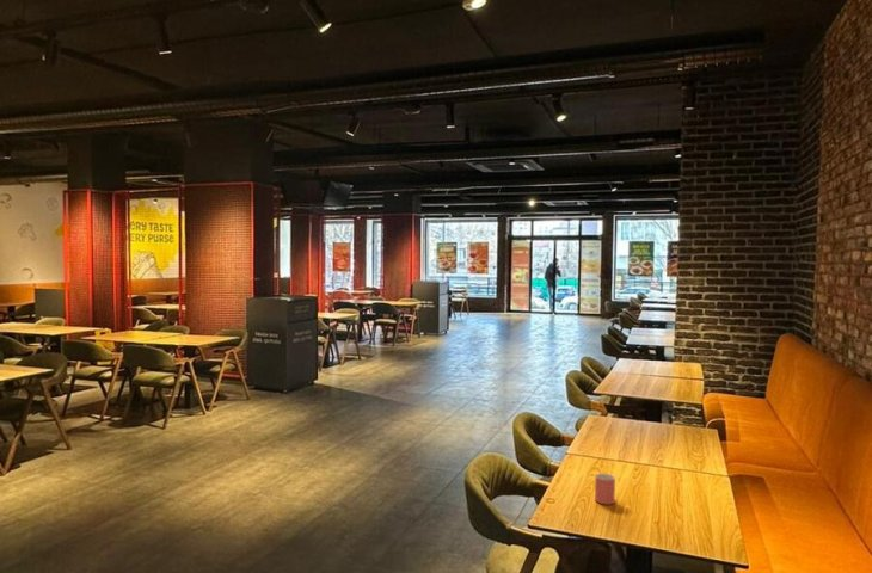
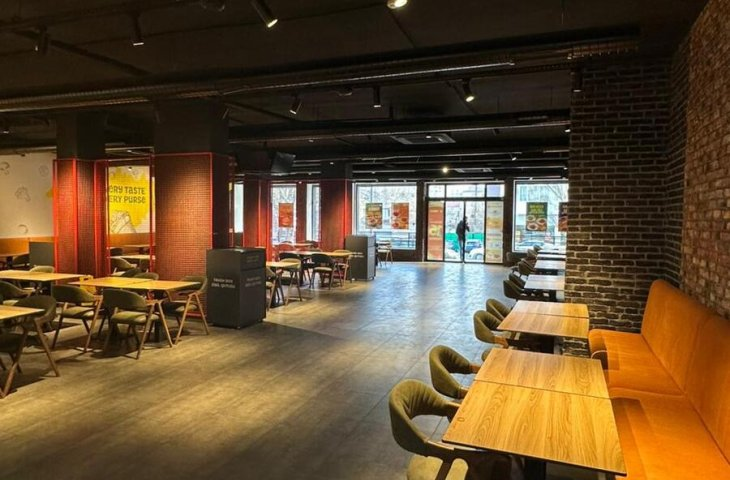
- cup (604, 487)
